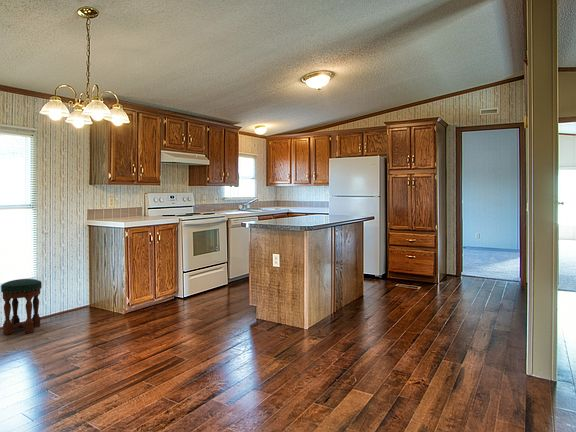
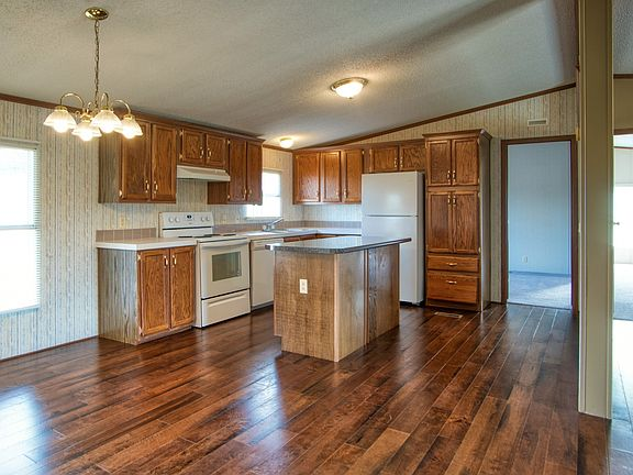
- stool (26, 304)
